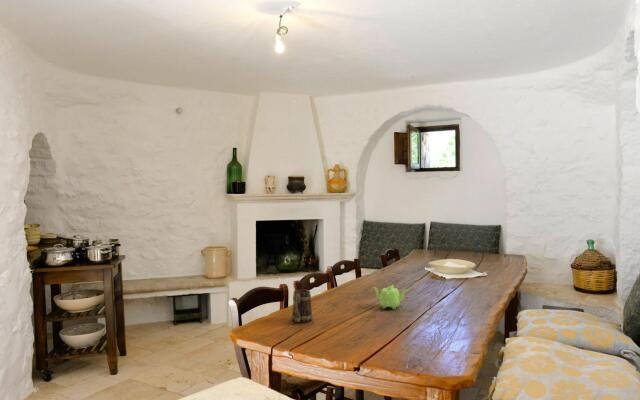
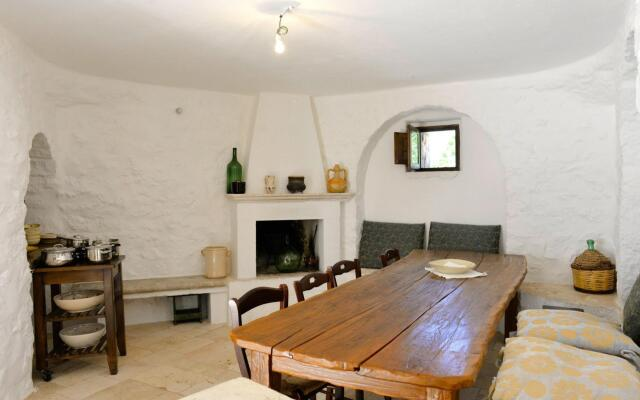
- teapot (390, 296)
- mug (300, 306)
